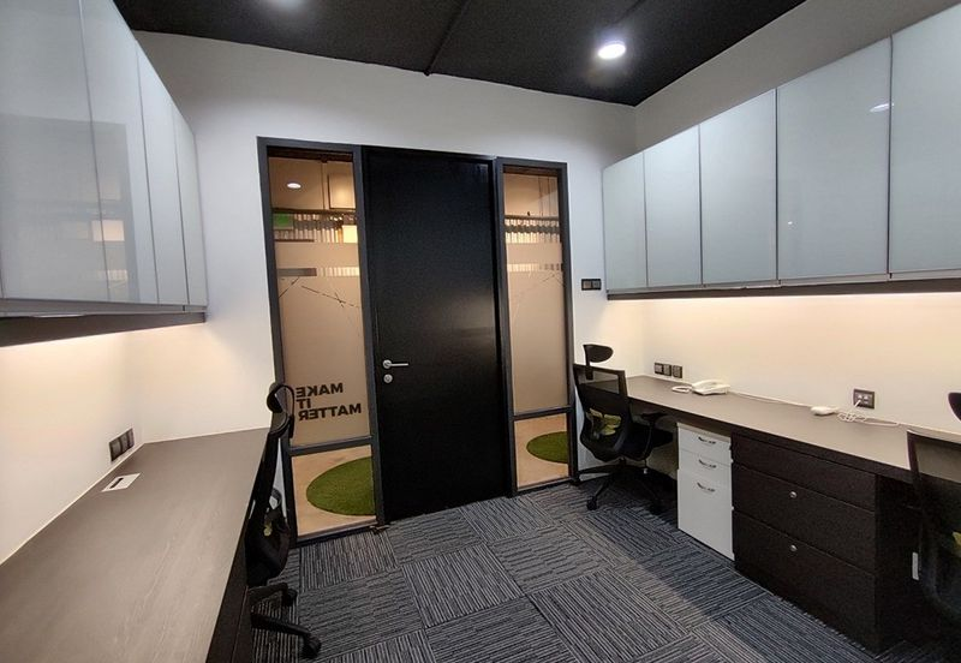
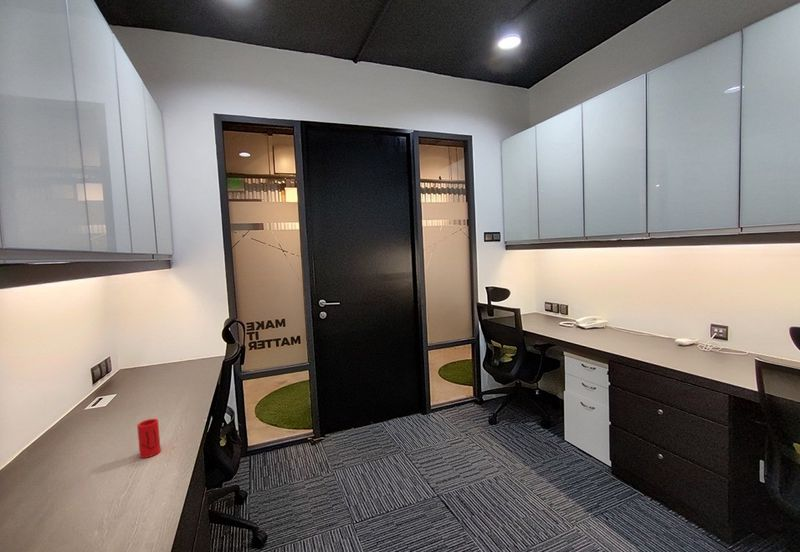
+ cup (149, 437)
